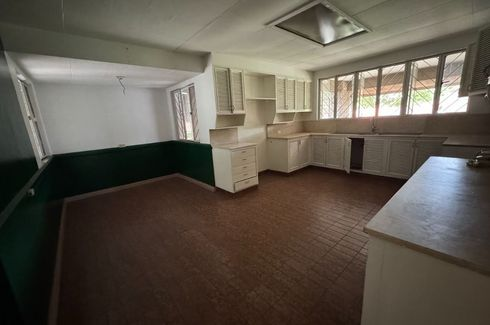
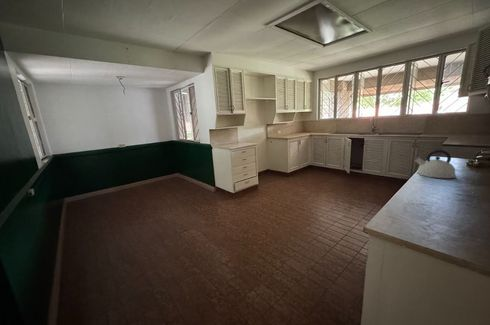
+ kettle (435, 162)
